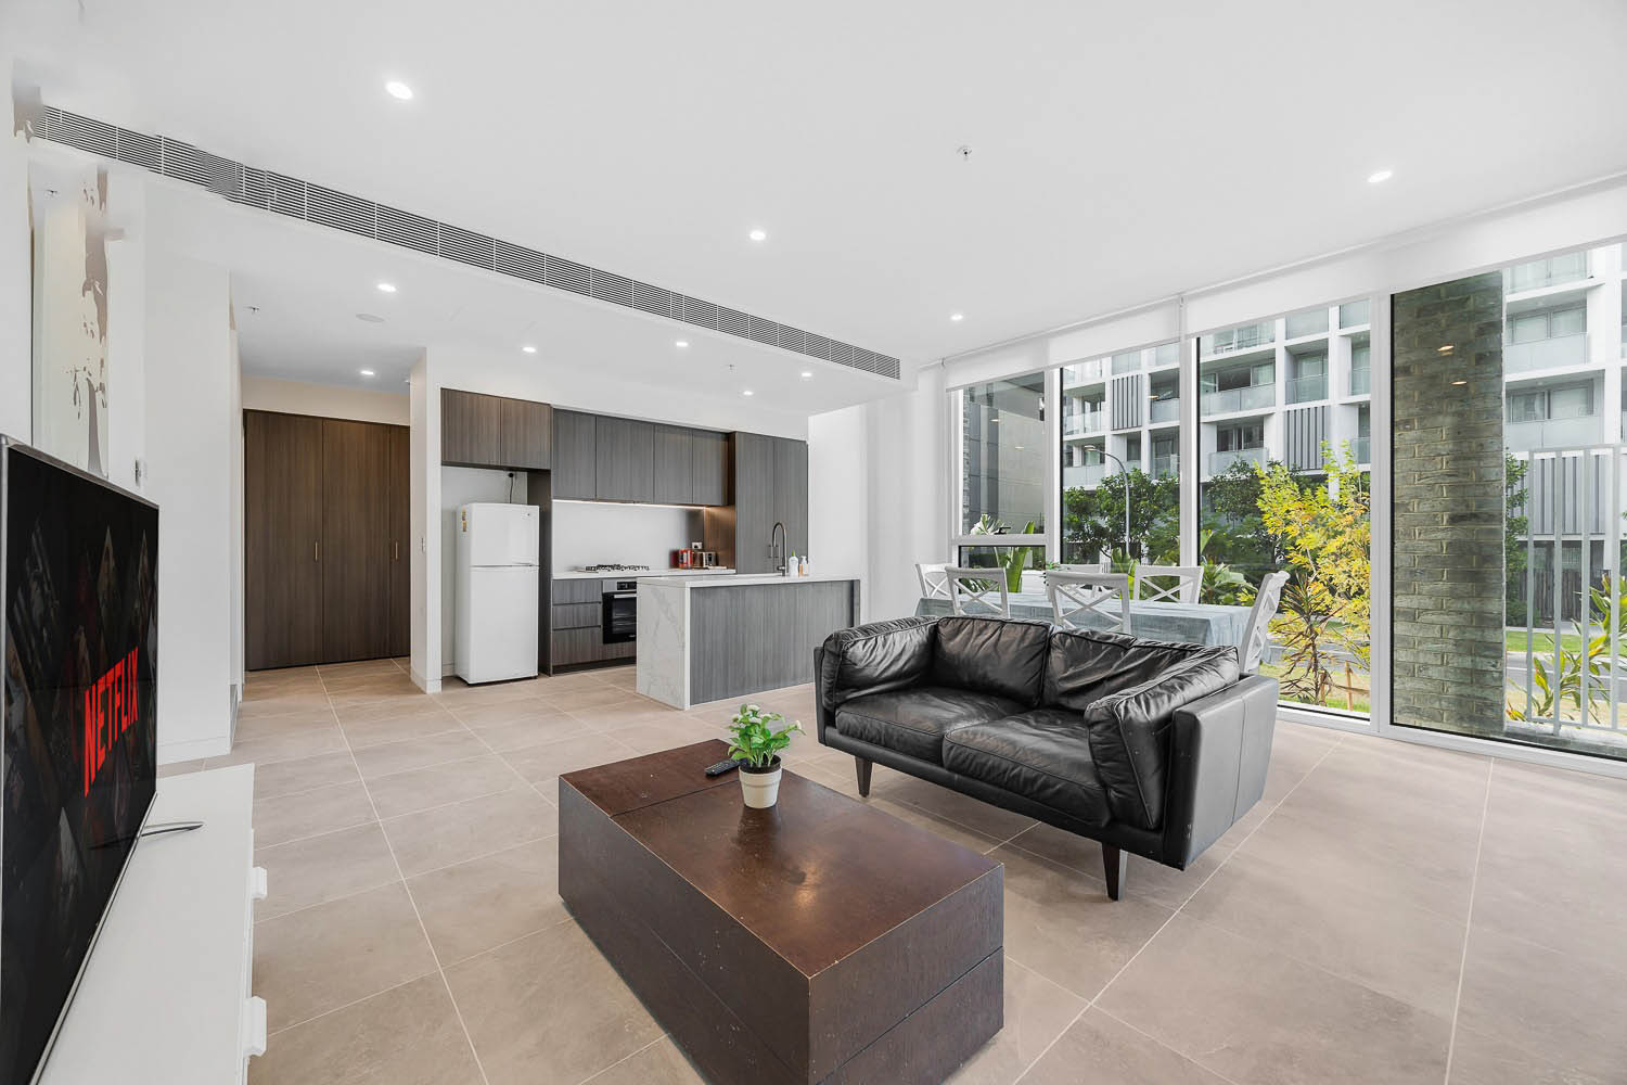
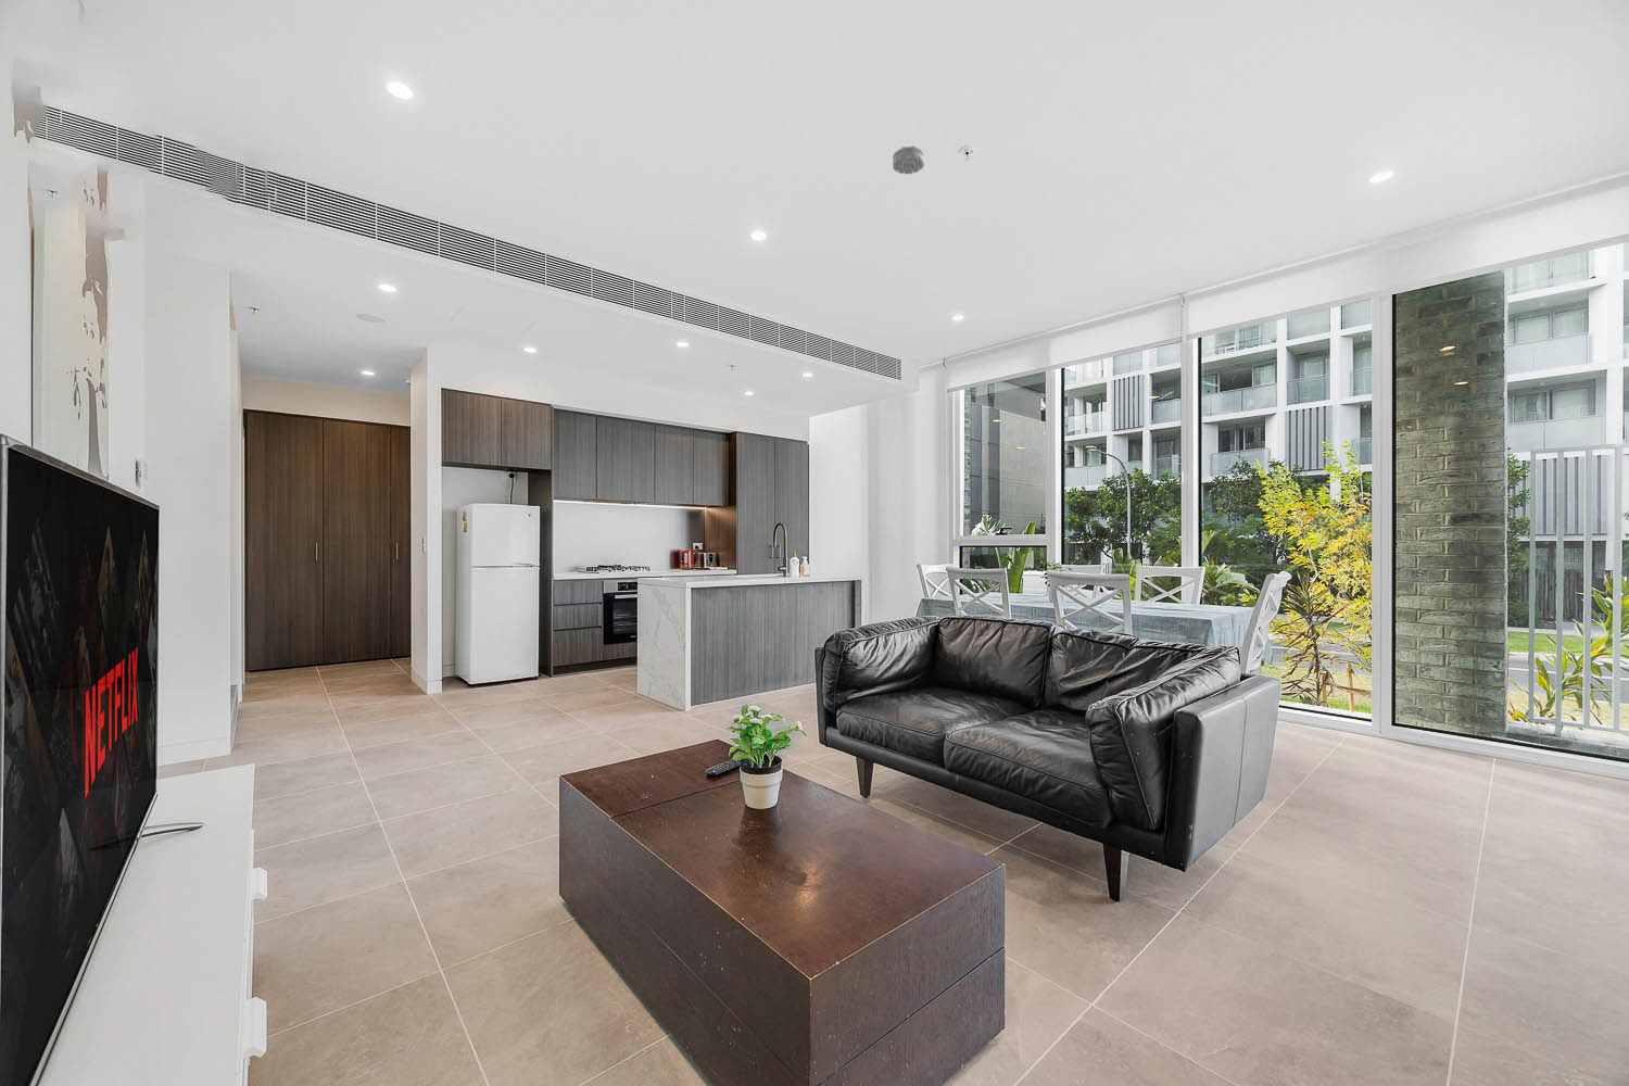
+ smoke detector (908, 160)
